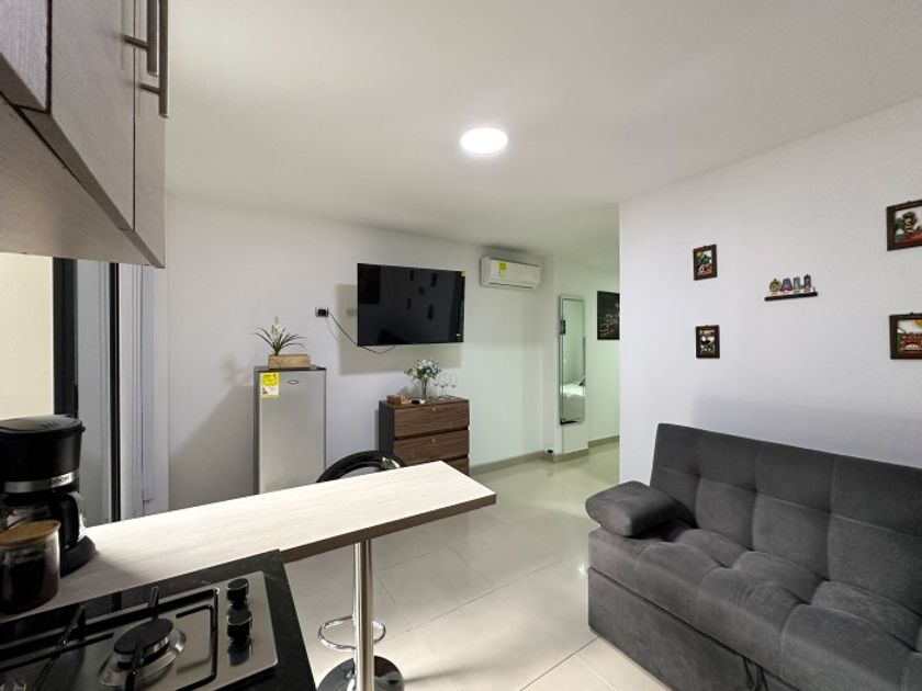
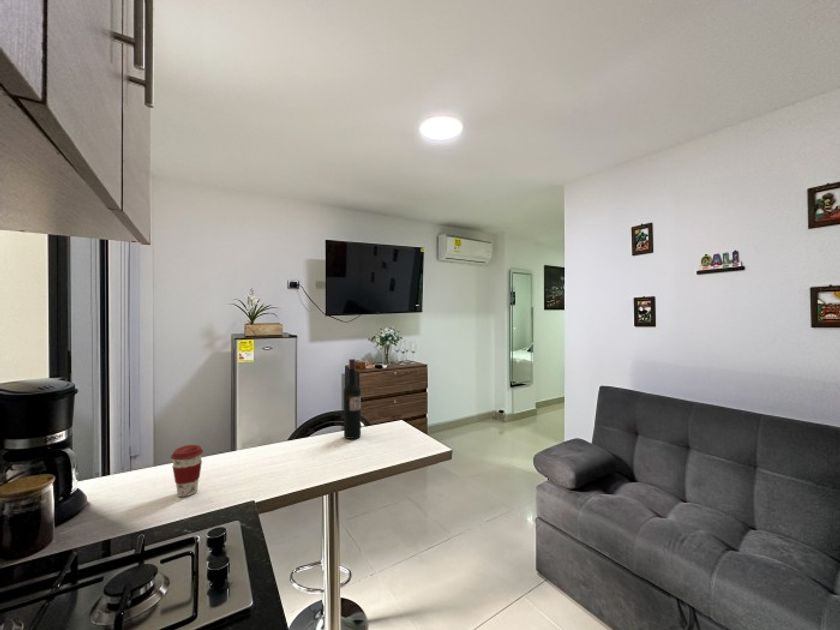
+ coffee cup (187, 470)
+ wine bottle (352, 397)
